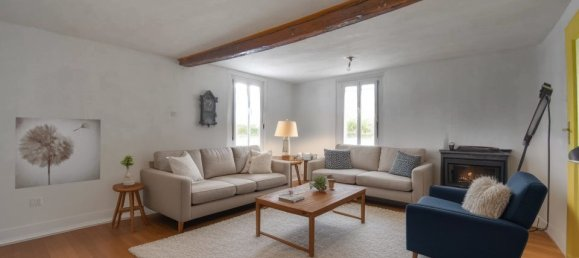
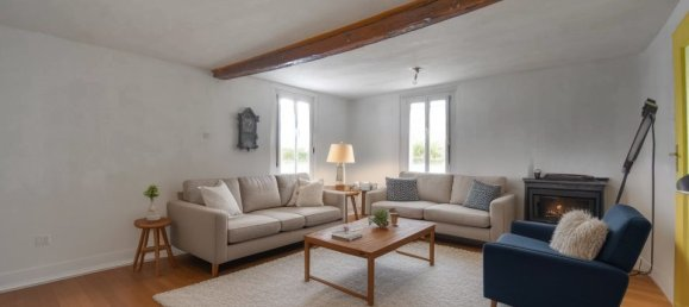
- wall art (61, 151)
